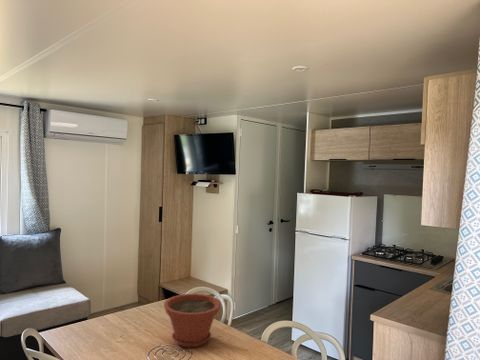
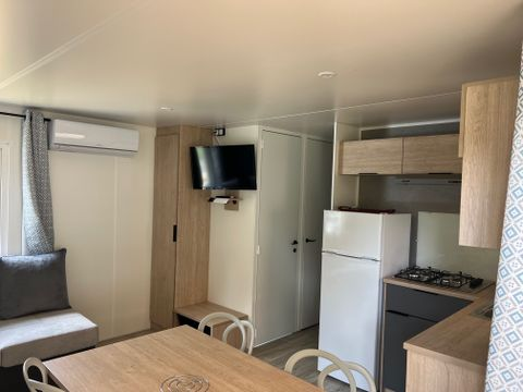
- plant pot (192, 321)
